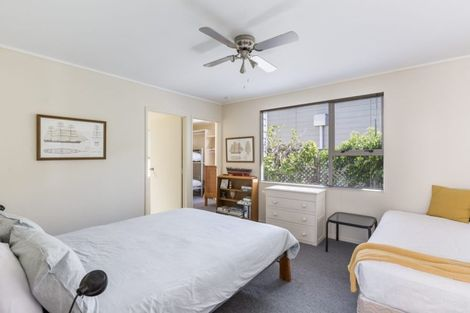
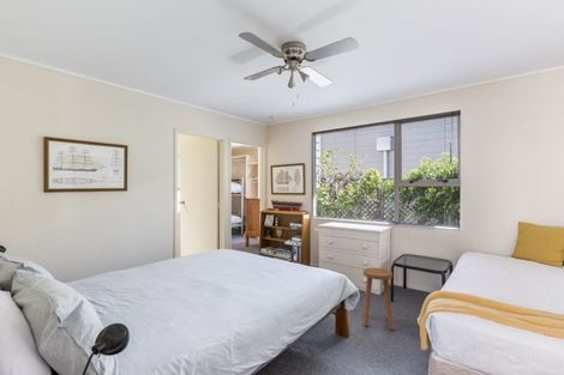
+ stool (384, 296)
